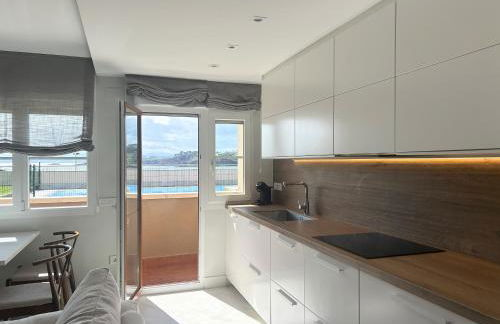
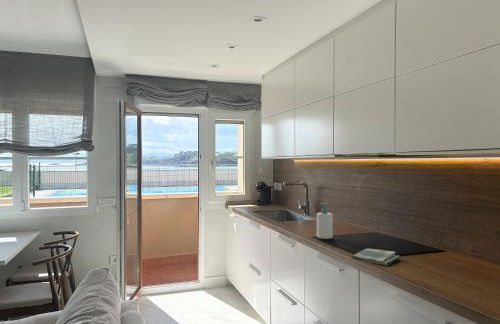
+ dish towel (376, 255)
+ soap bottle (324, 220)
